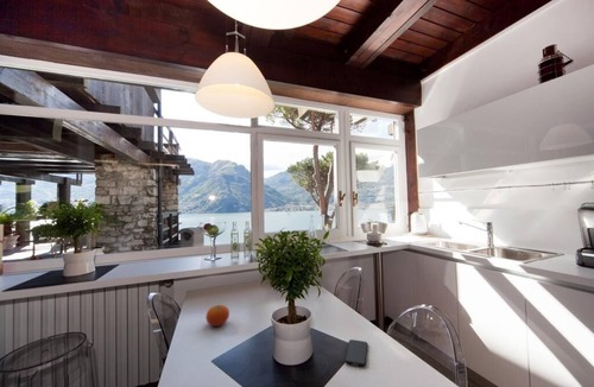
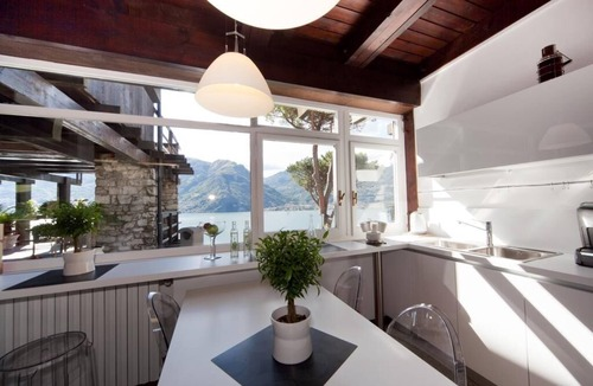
- smartphone (356, 351)
- fruit (217, 315)
